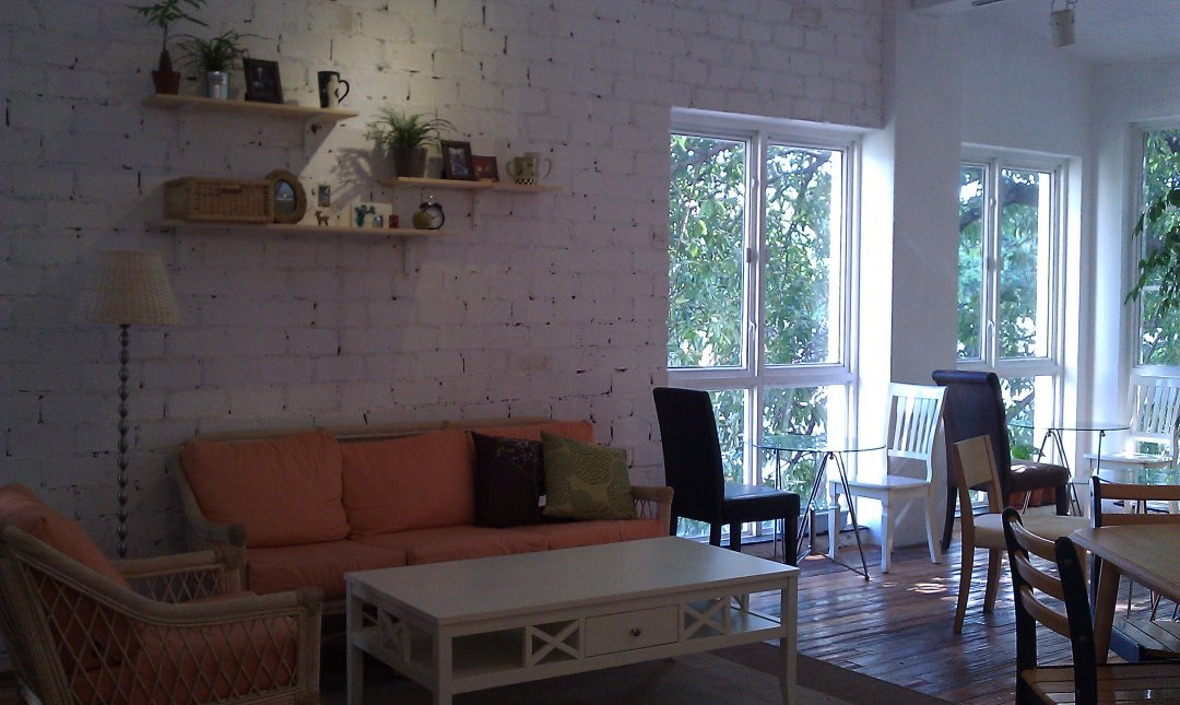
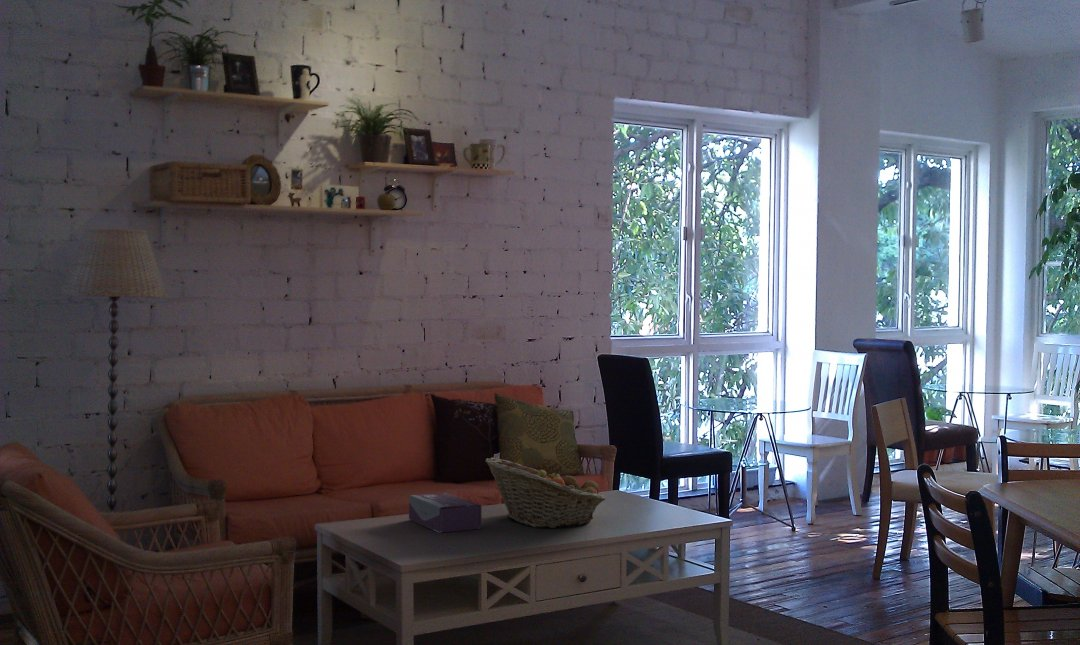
+ tissue box (444, 511)
+ fruit basket (543, 489)
